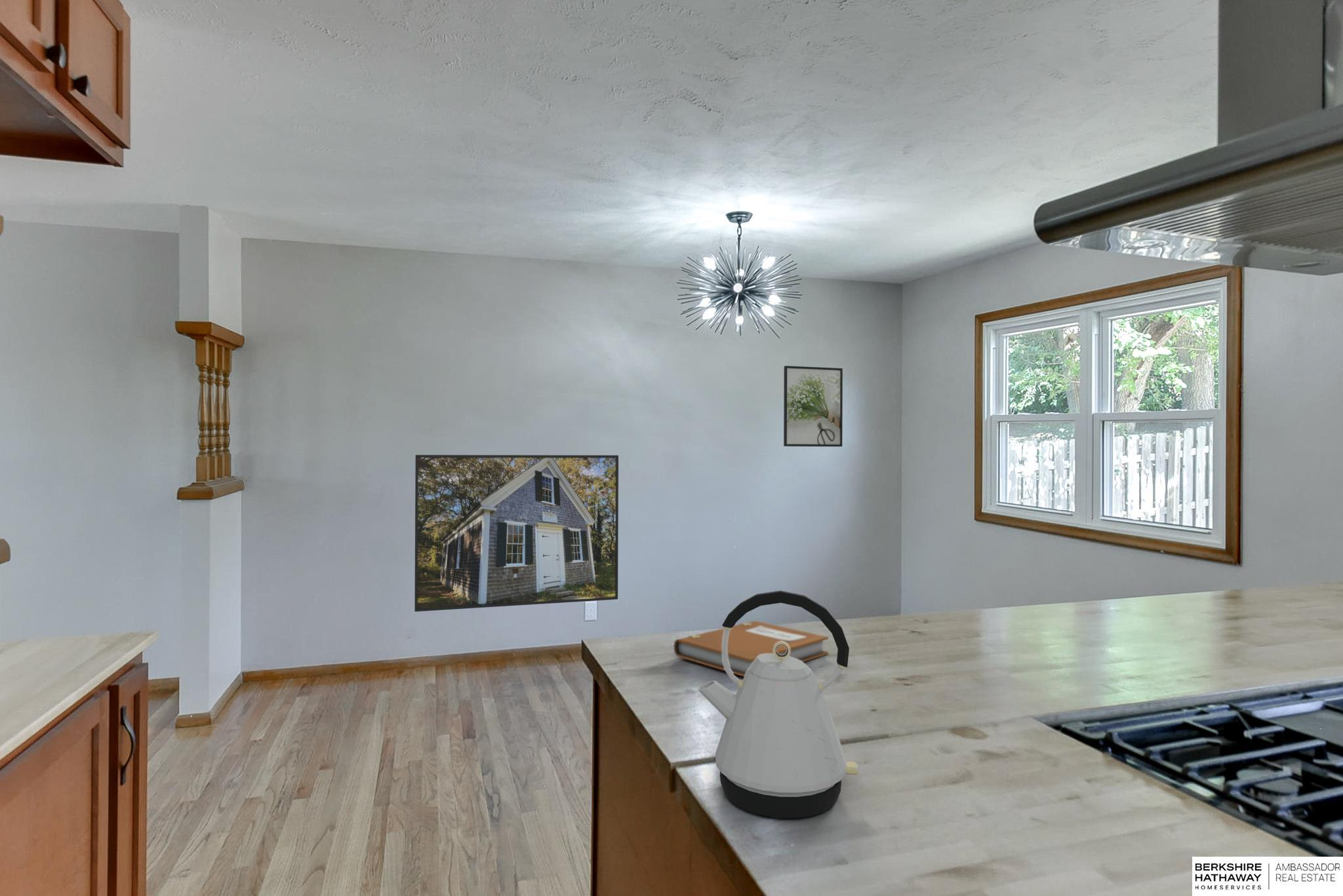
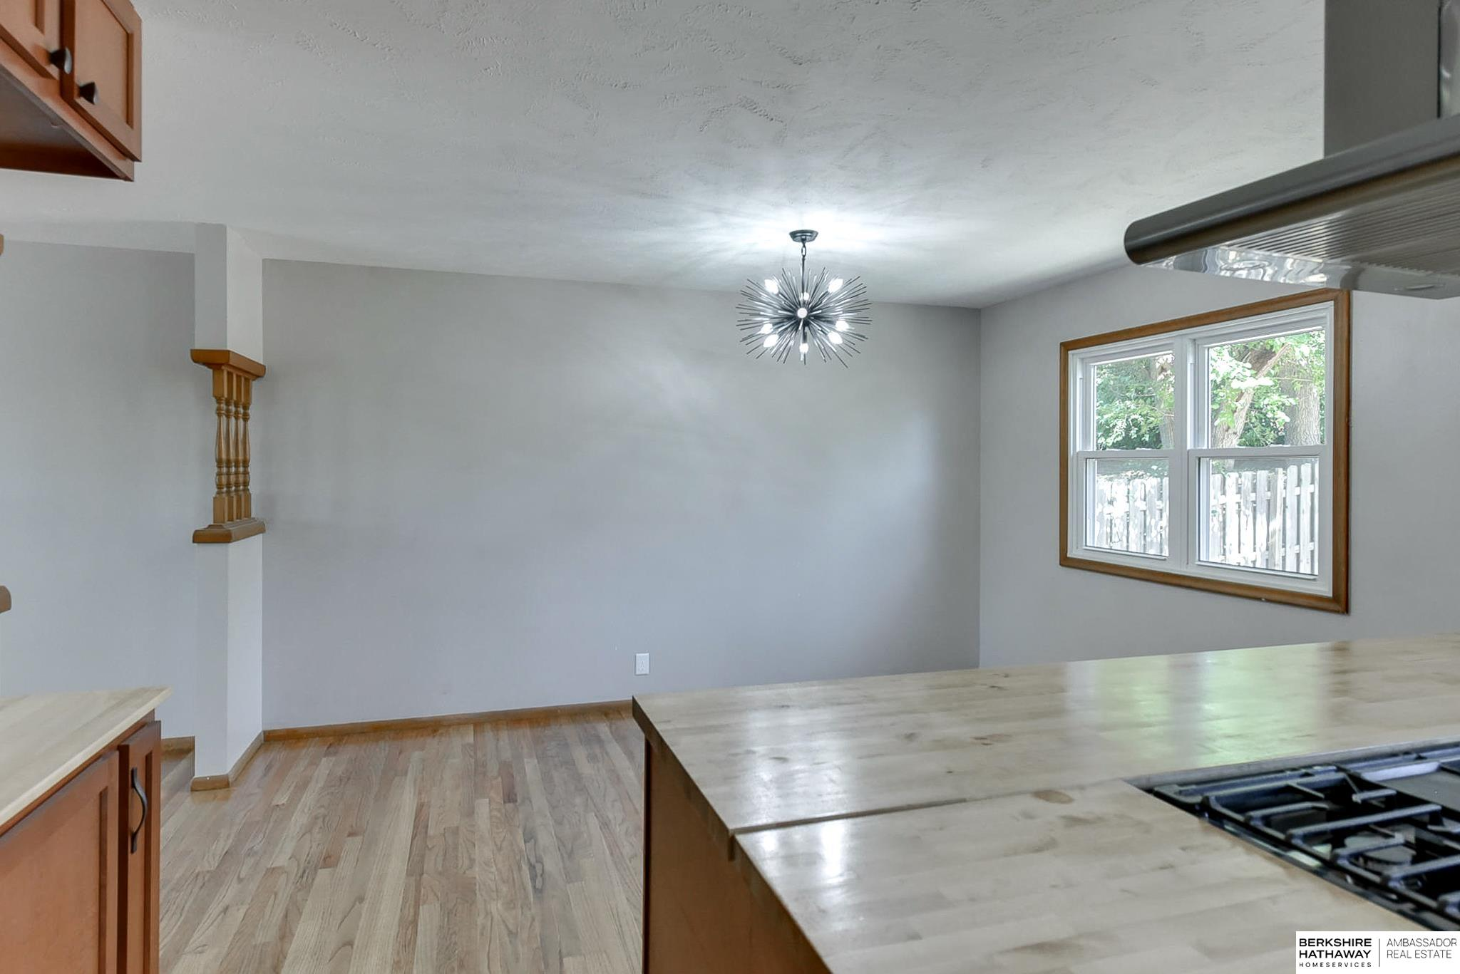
- kettle (776, 693)
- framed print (813, 406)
- notebook (753, 645)
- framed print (521, 530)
